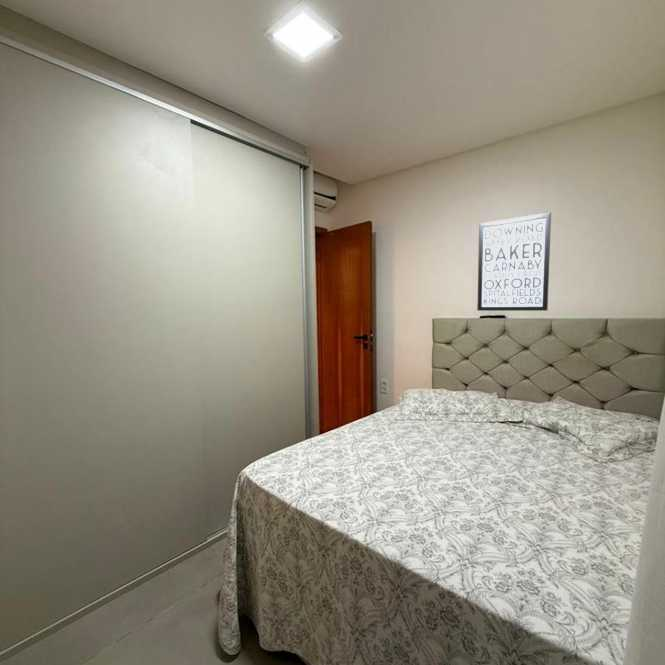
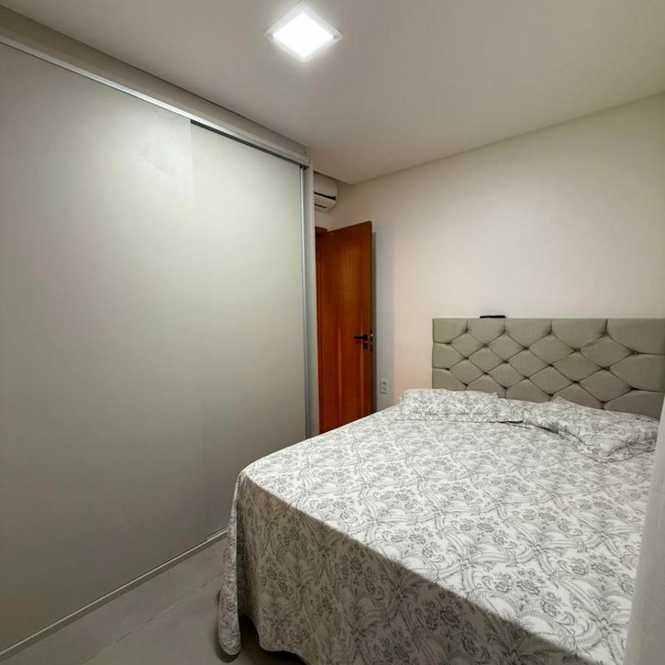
- wall art (511, 264)
